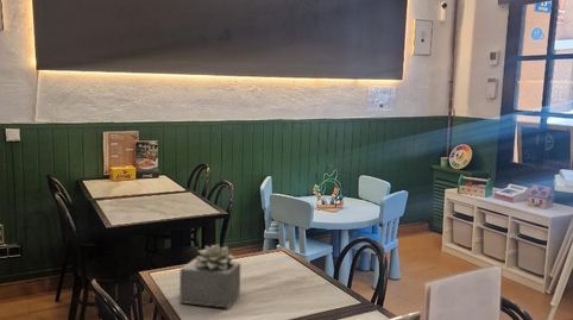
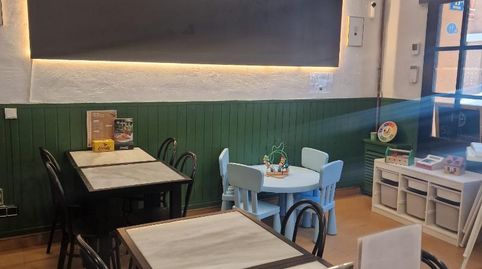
- succulent plant (210, 272)
